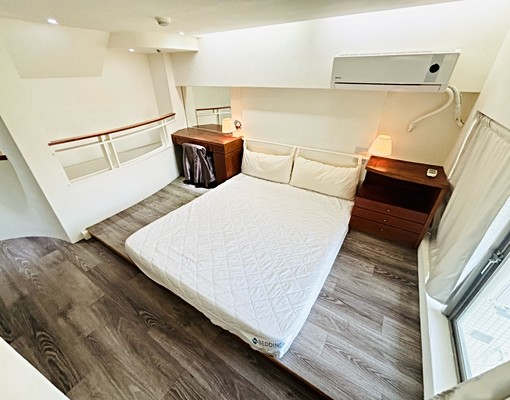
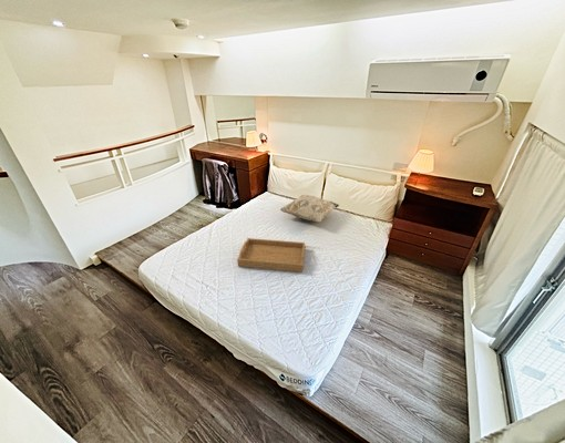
+ decorative pillow (310, 207)
+ serving tray (273, 253)
